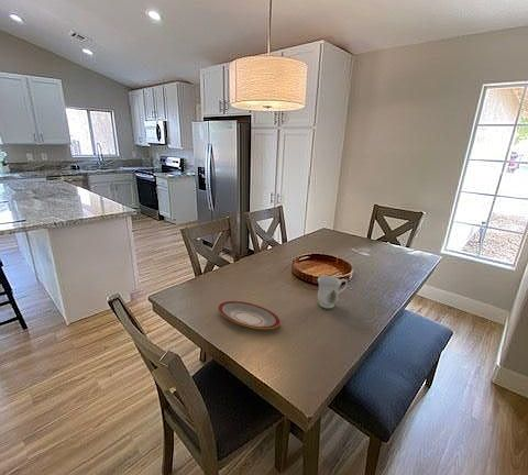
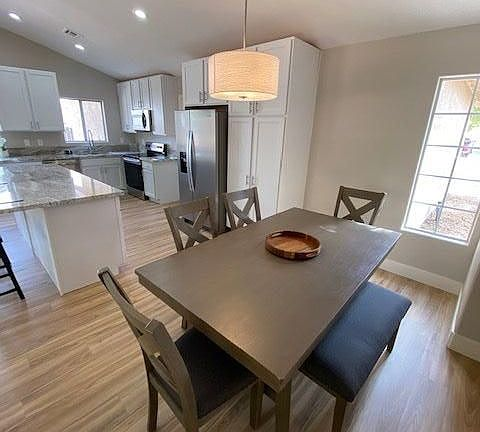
- plate (248, 316)
- mug (331, 292)
